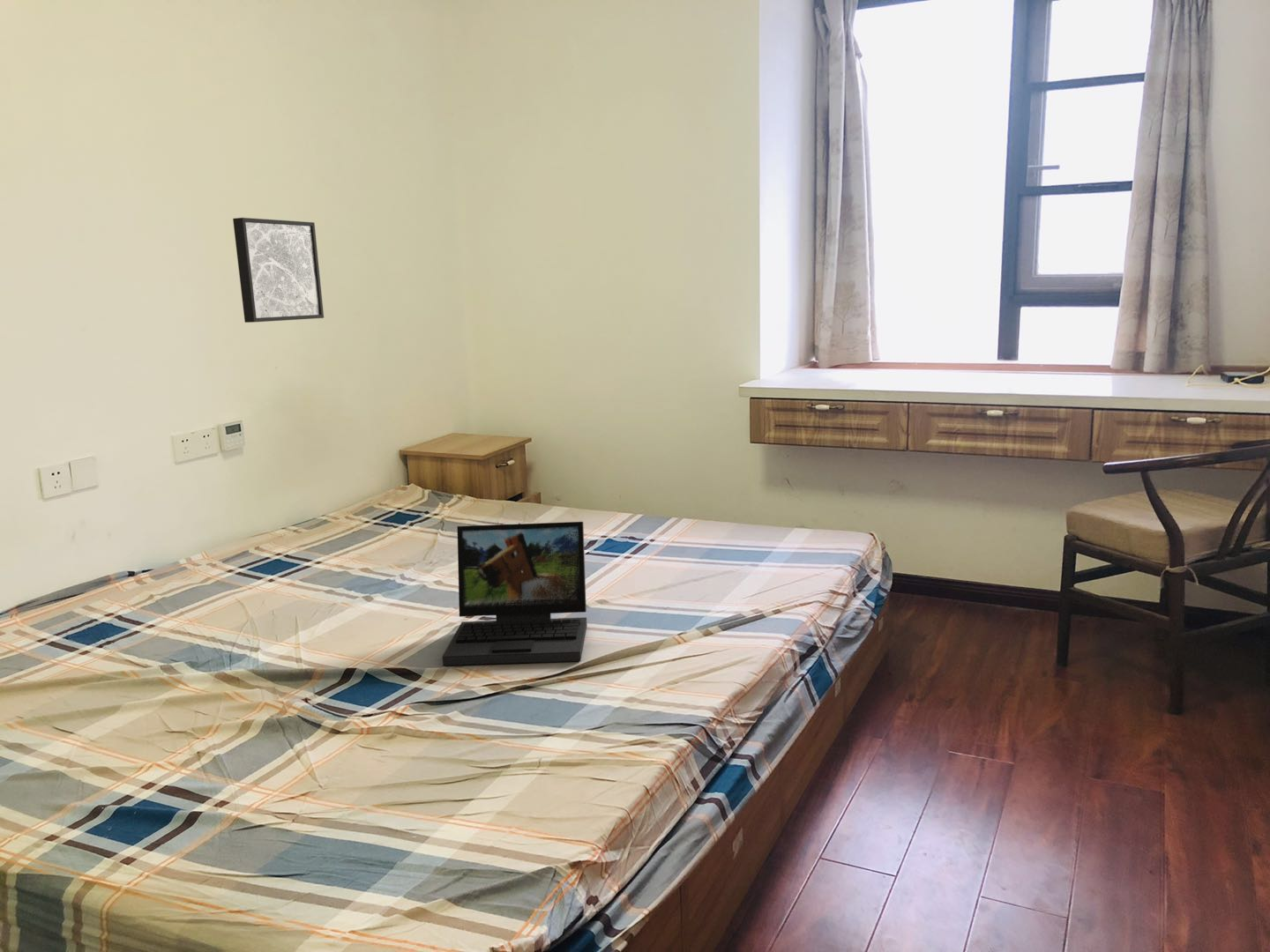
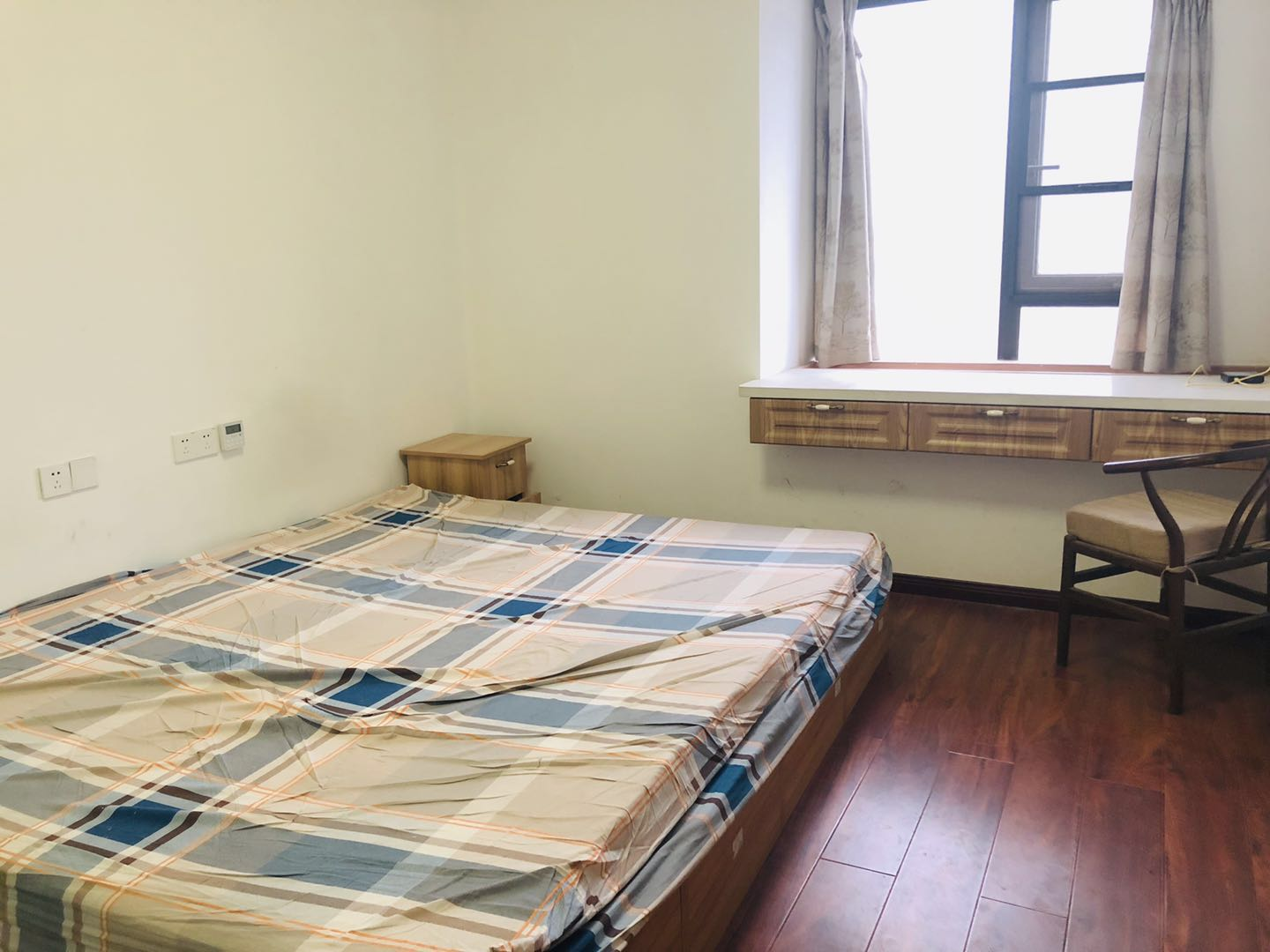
- wall art (280, 271)
- laptop (516, 588)
